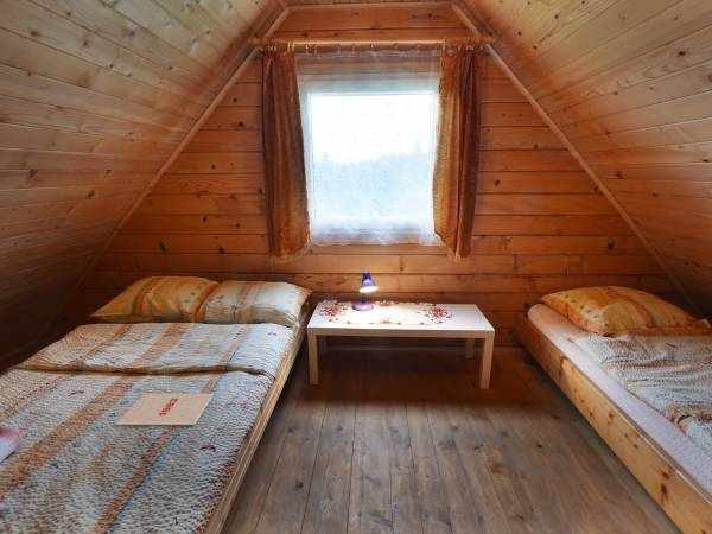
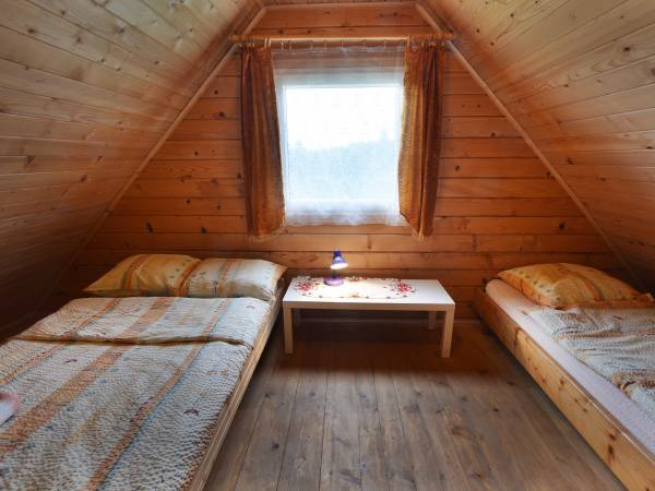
- magazine (167, 408)
